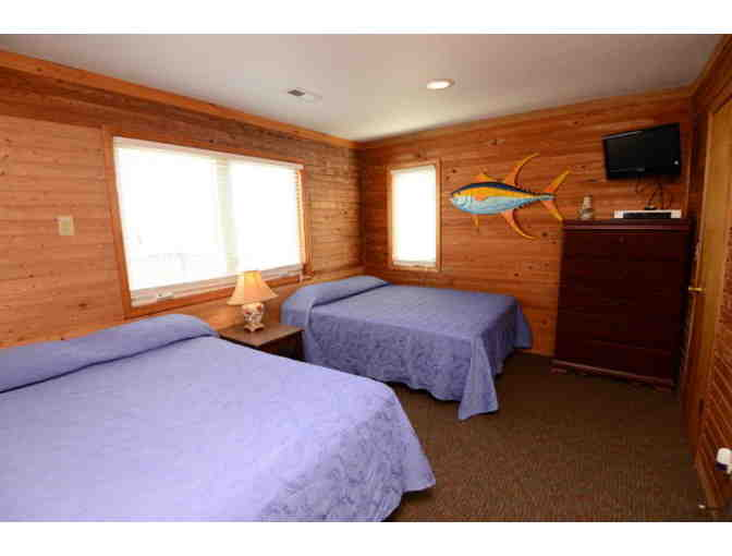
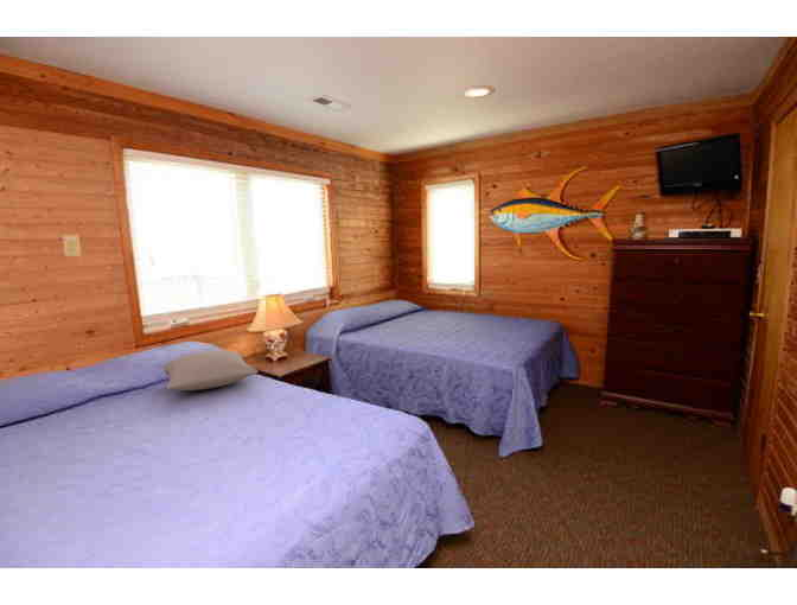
+ pillow (209, 369)
